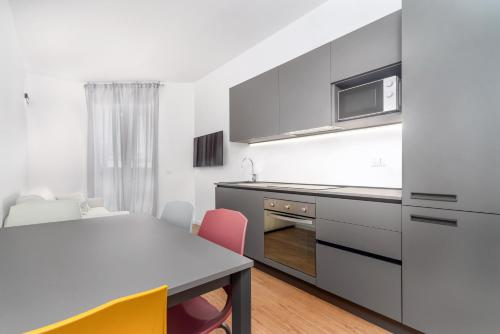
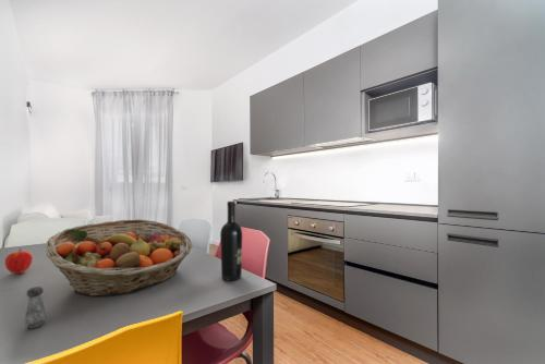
+ fruit basket (128, 252)
+ apple (19, 260)
+ salt shaker (35, 306)
+ wine bottle (231, 239)
